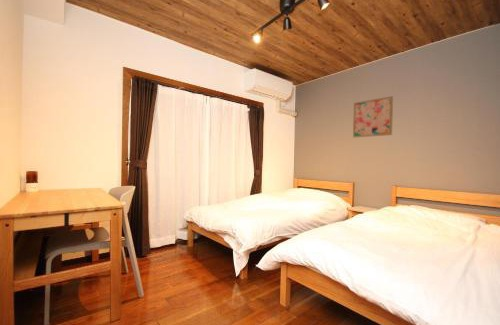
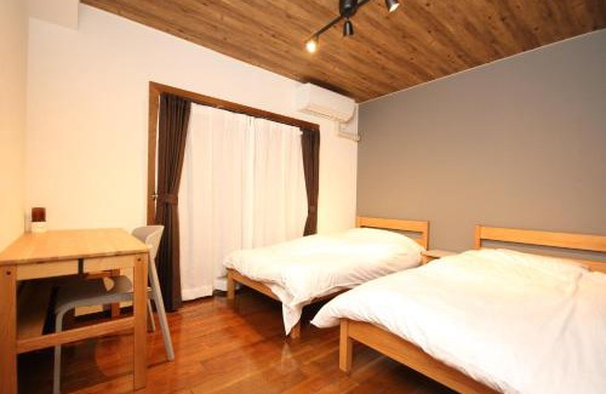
- wall art (371, 118)
